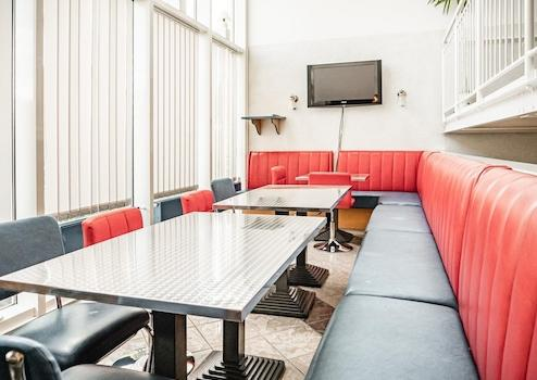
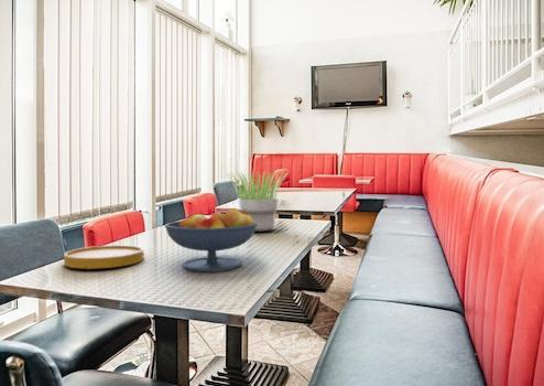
+ plate (105, 256)
+ potted plant (257, 200)
+ fruit bowl (211, 236)
